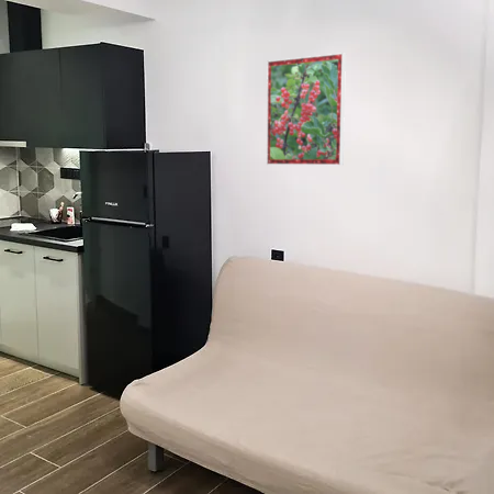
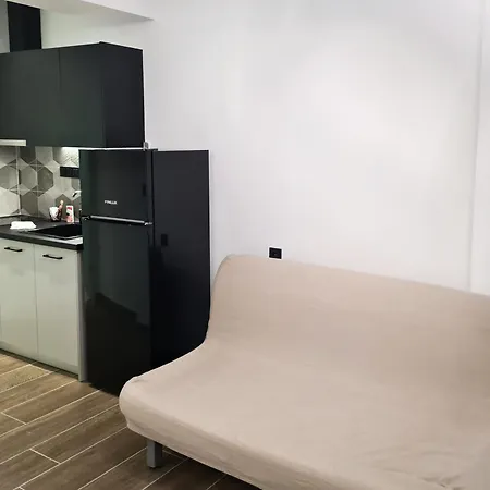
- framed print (304, 111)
